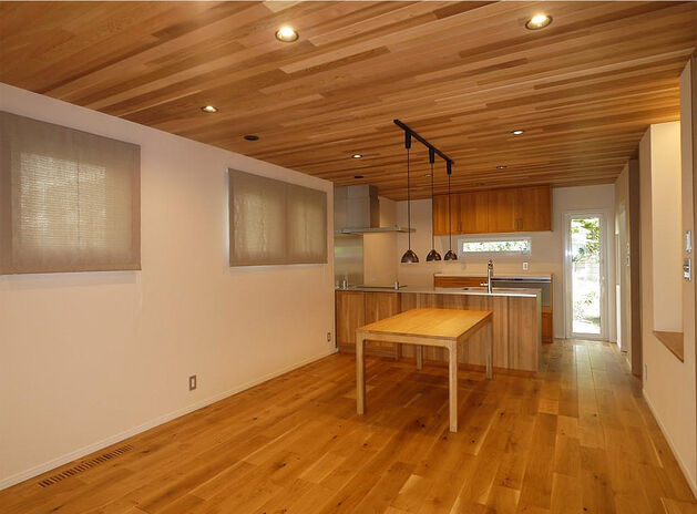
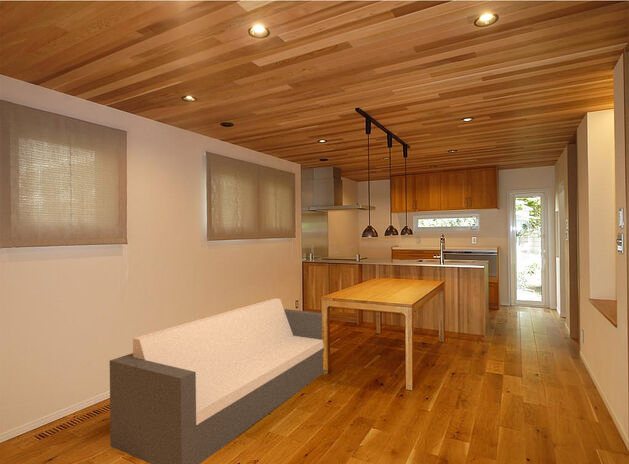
+ sofa (242, 358)
